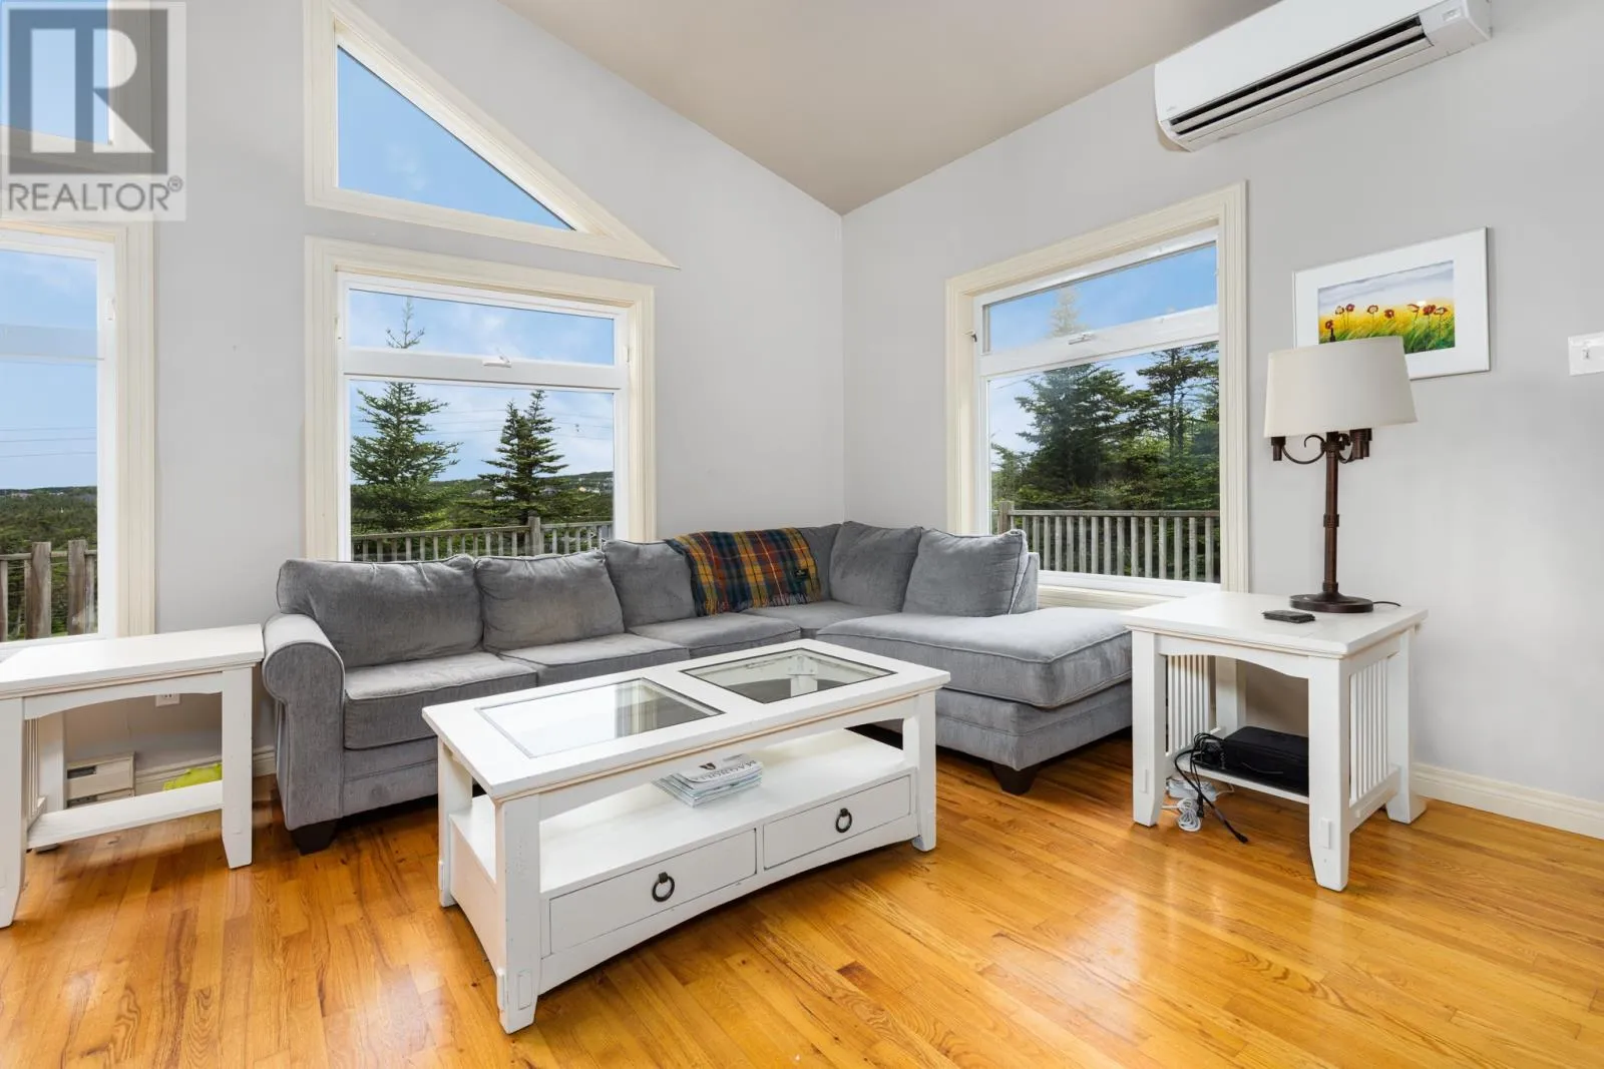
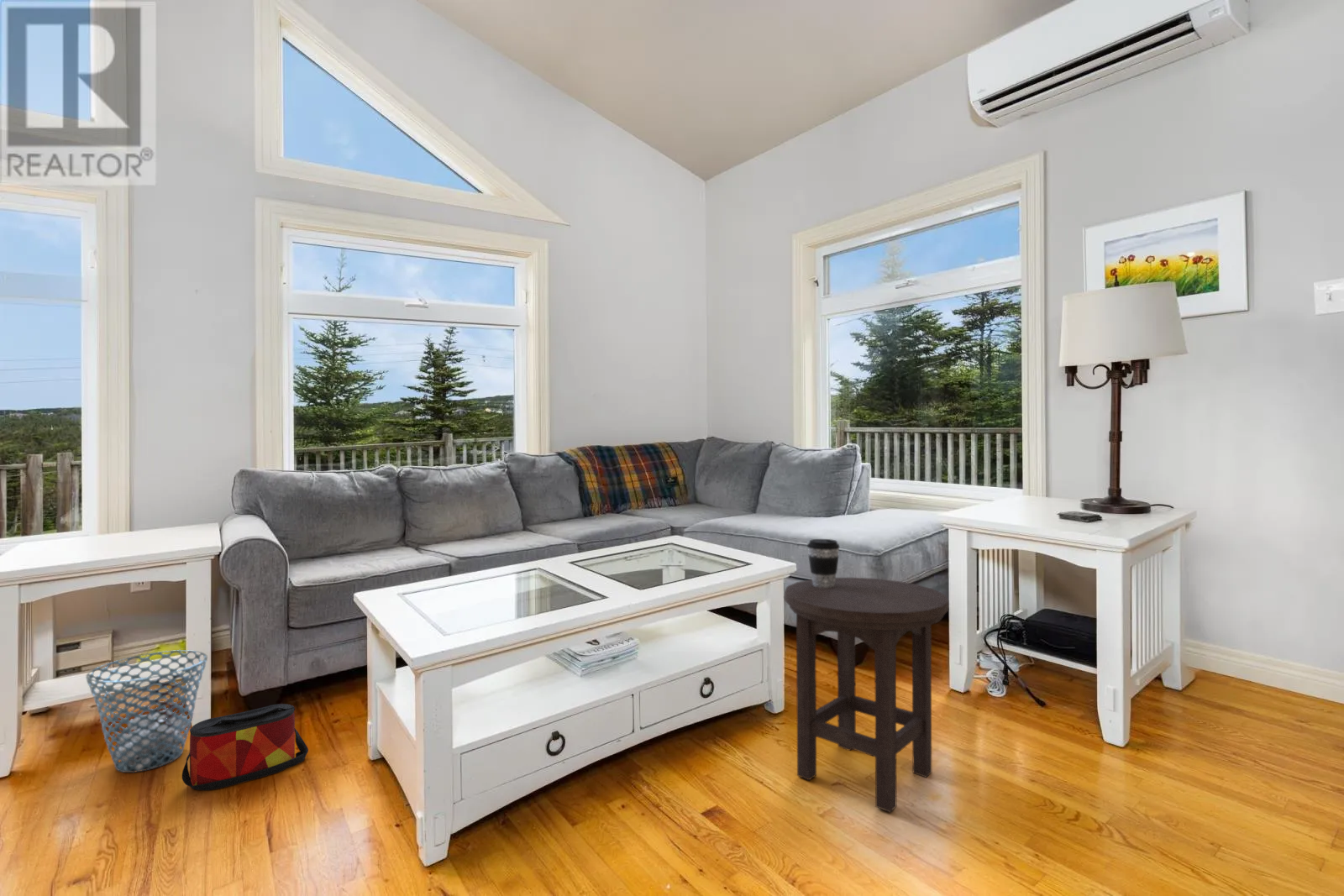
+ waste basket (150, 712)
+ bag (248, 742)
+ stool (854, 684)
+ coffee cup (823, 562)
